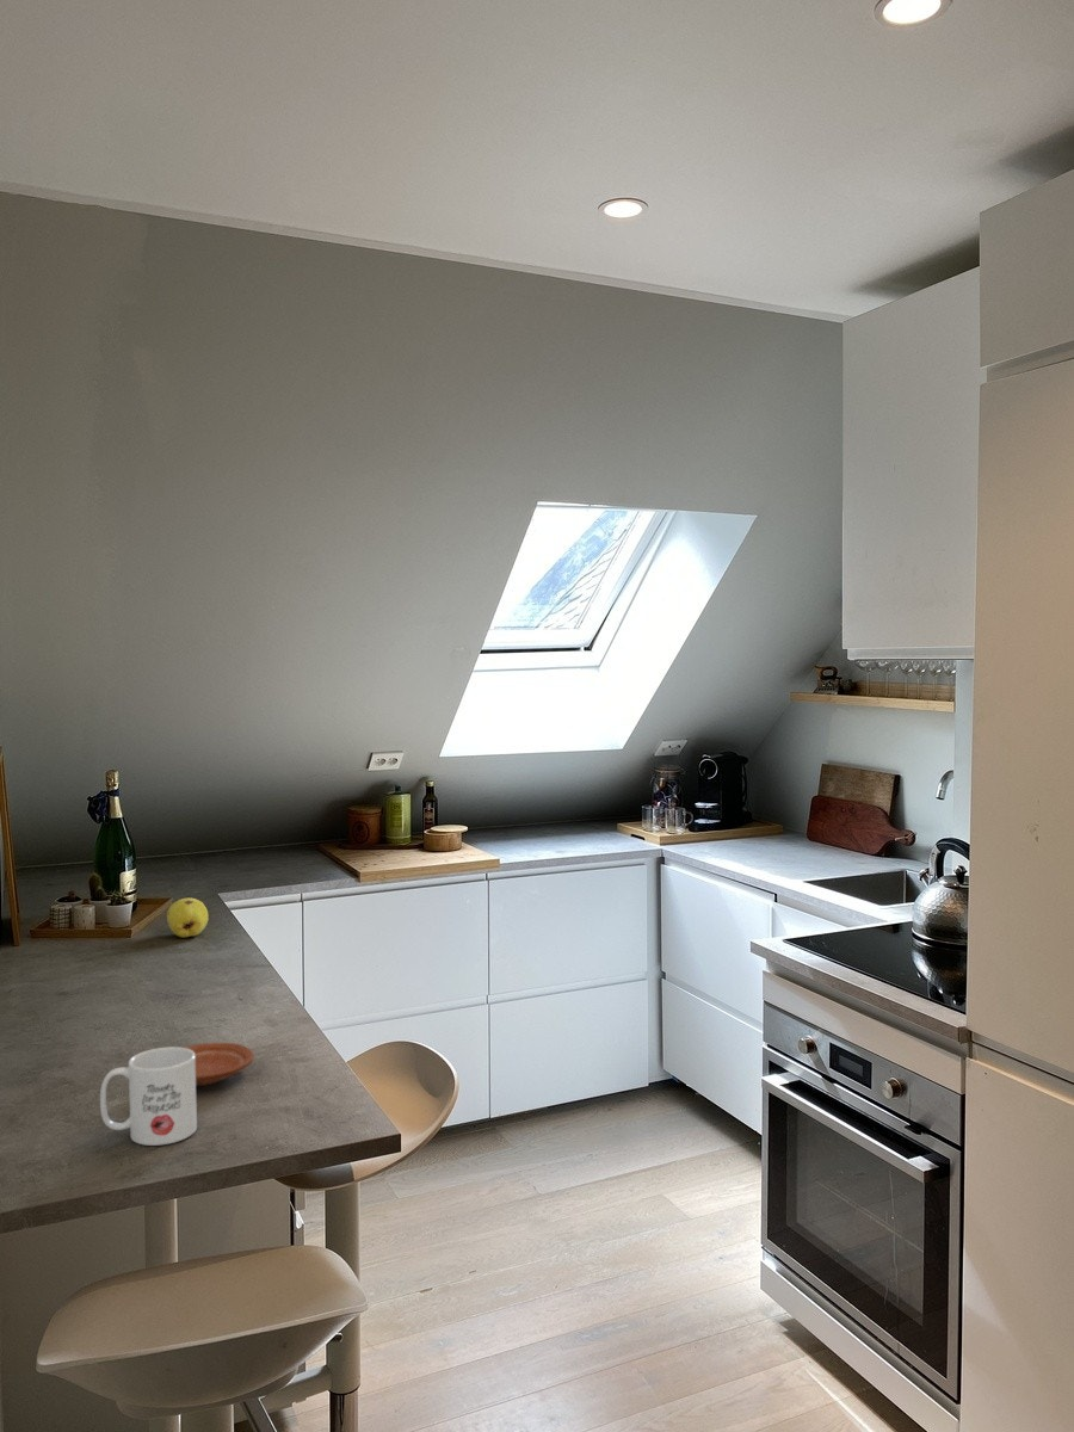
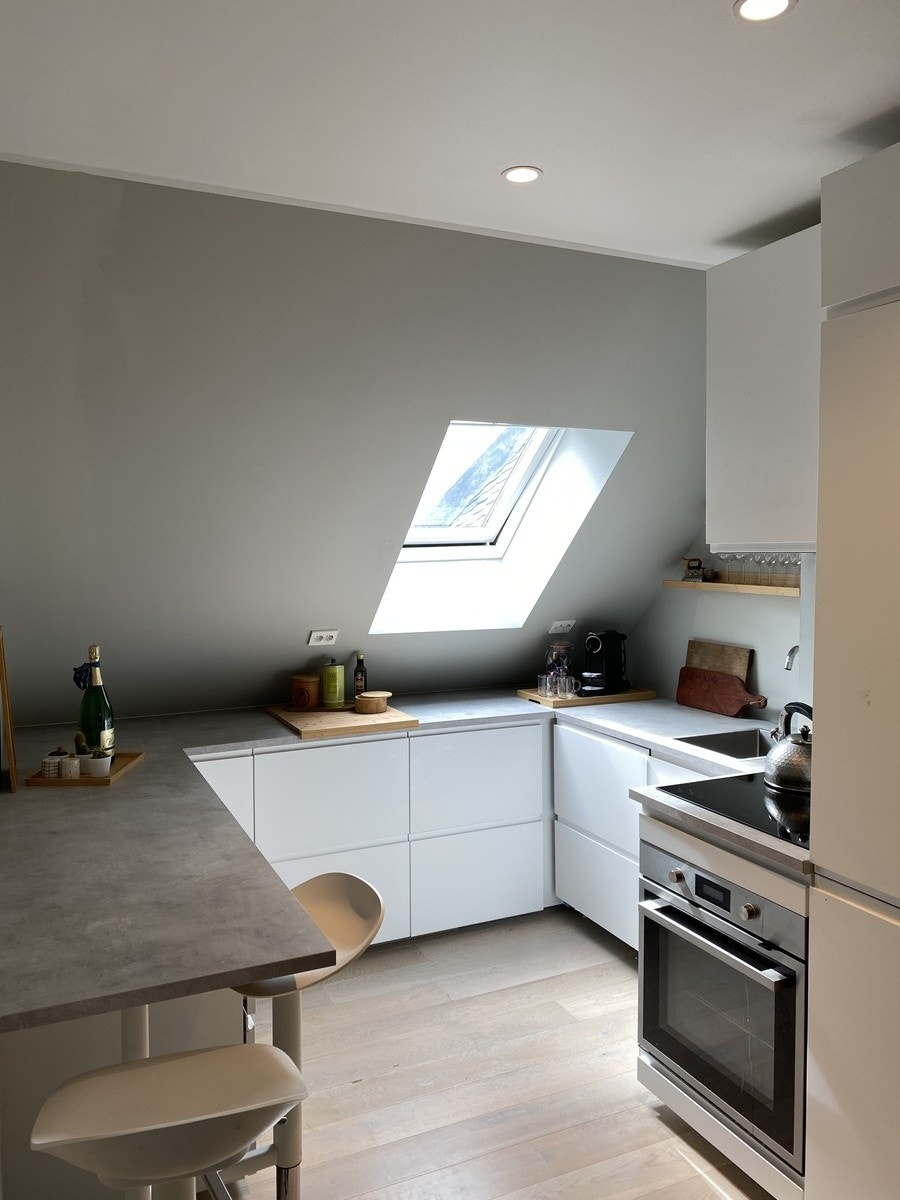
- plate (206, 1068)
- mug (148, 1095)
- fruit (187, 915)
